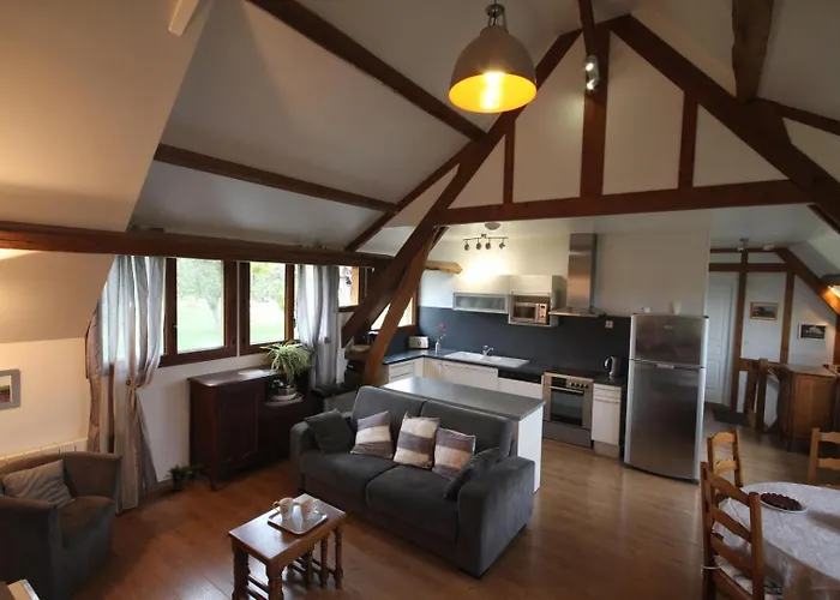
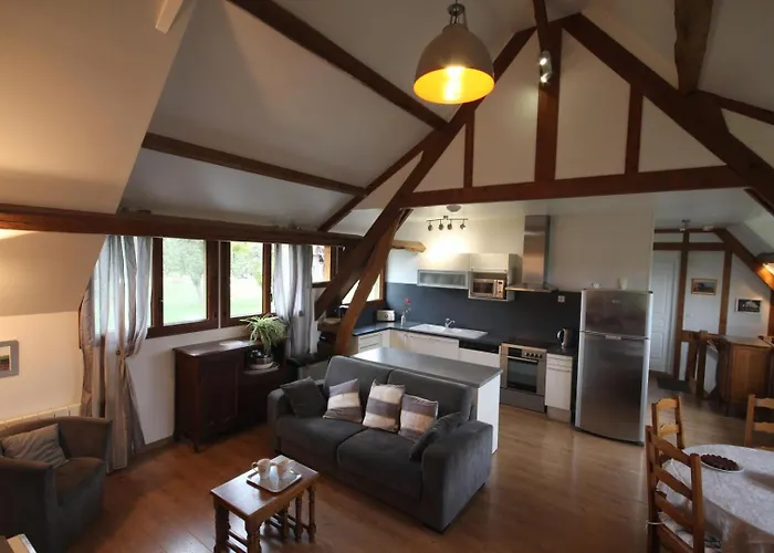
- potted plant (184, 473)
